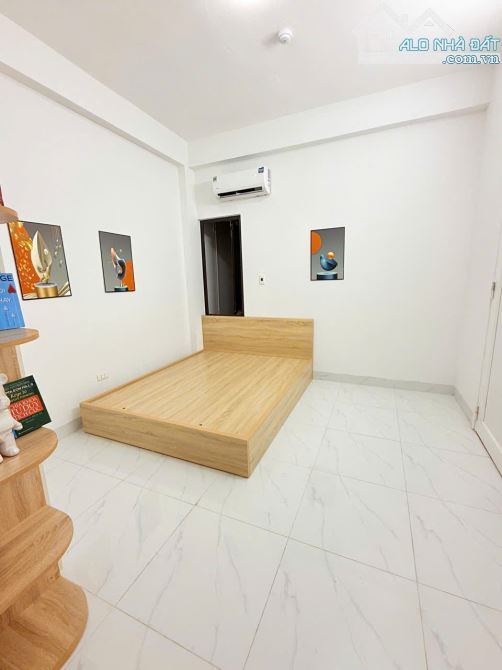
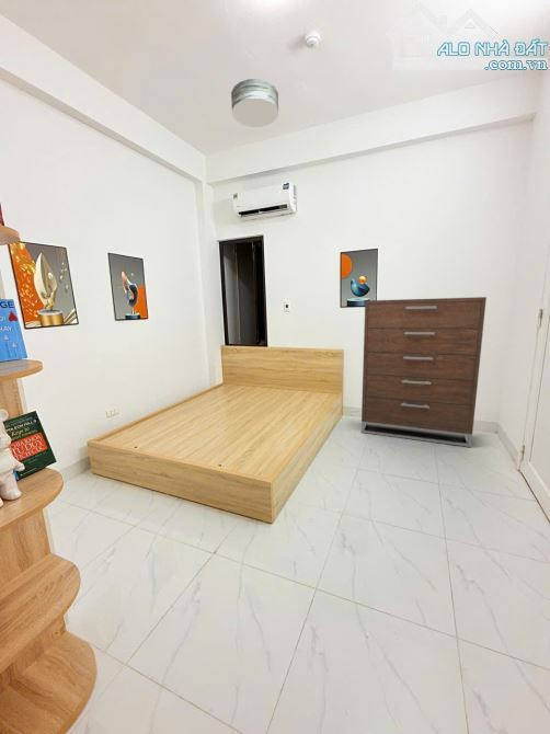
+ dresser (416, 367)
+ ceiling light (254, 104)
